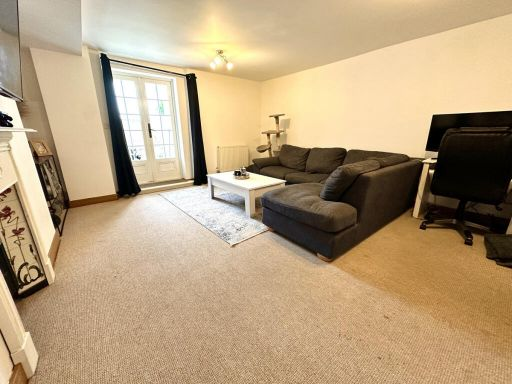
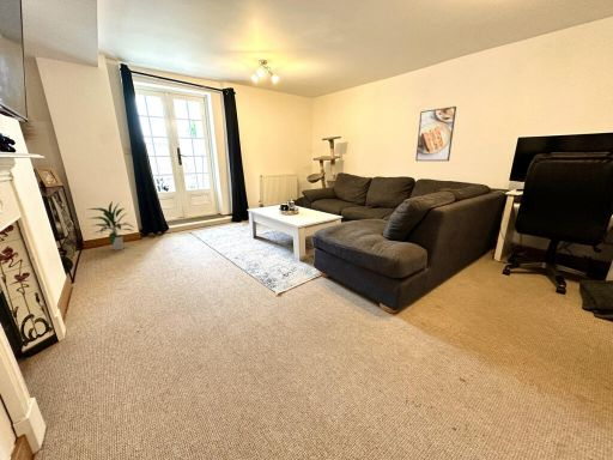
+ indoor plant (111, 226)
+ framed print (433, 135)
